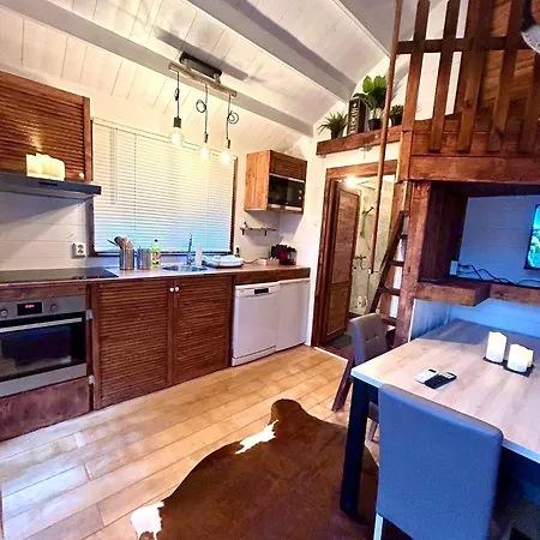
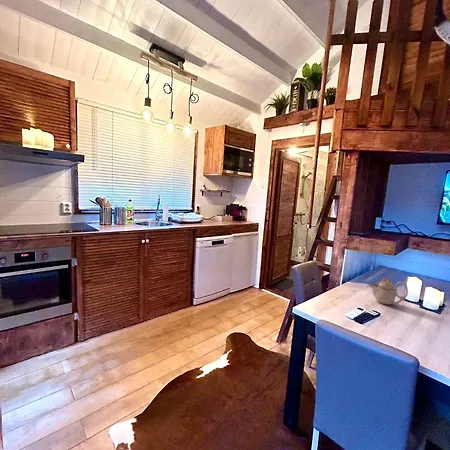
+ teapot (387, 290)
